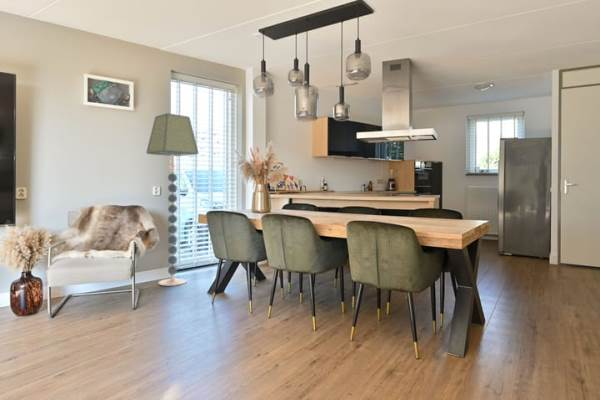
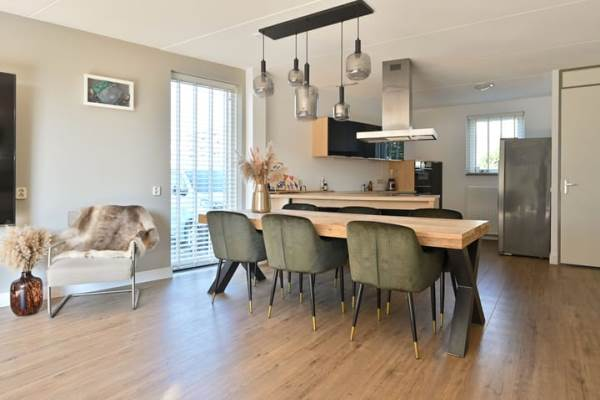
- floor lamp (172, 199)
